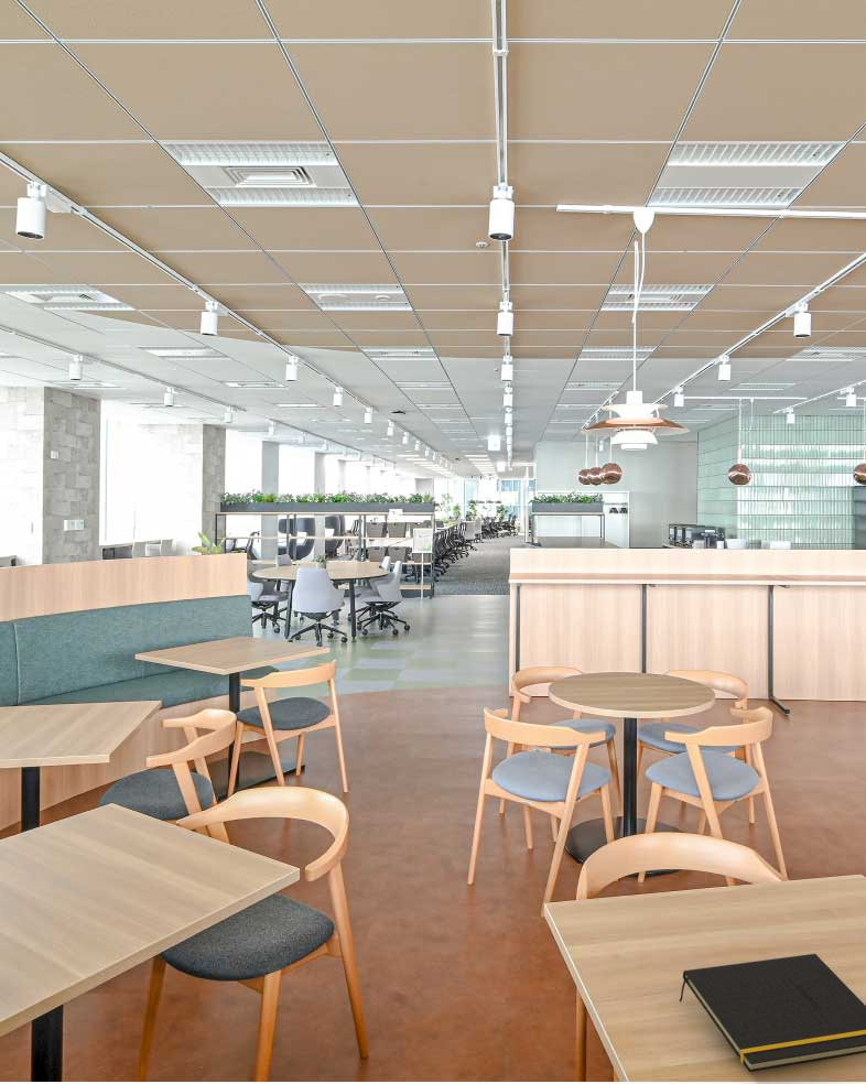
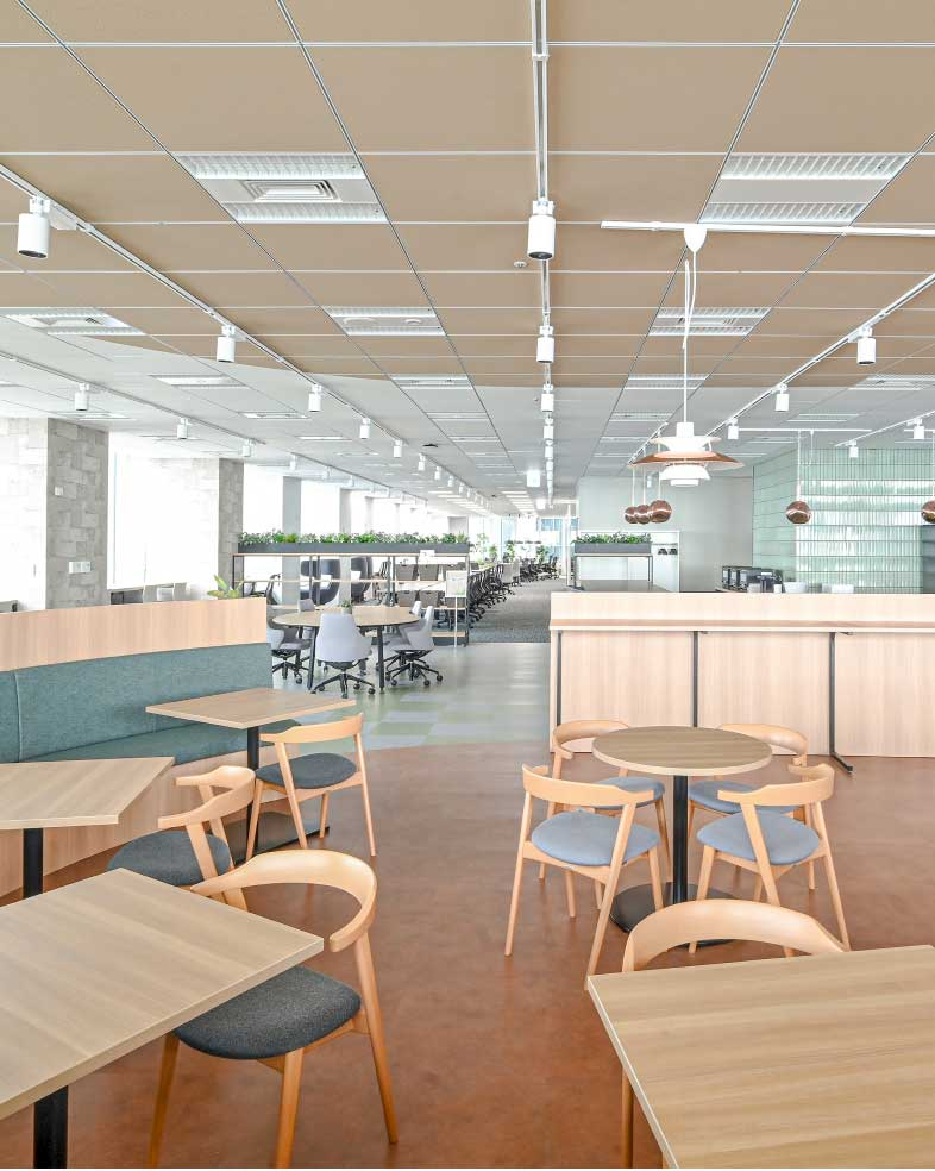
- notepad (784, 1007)
